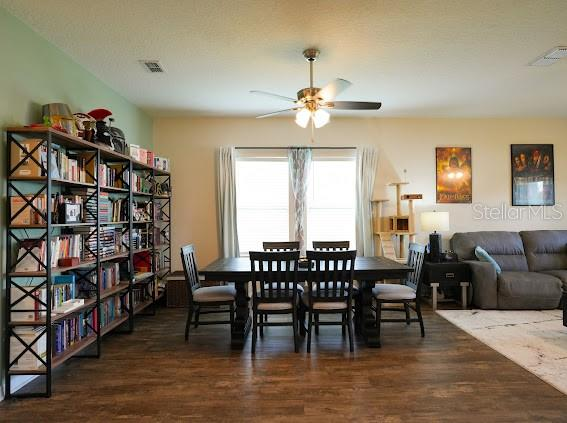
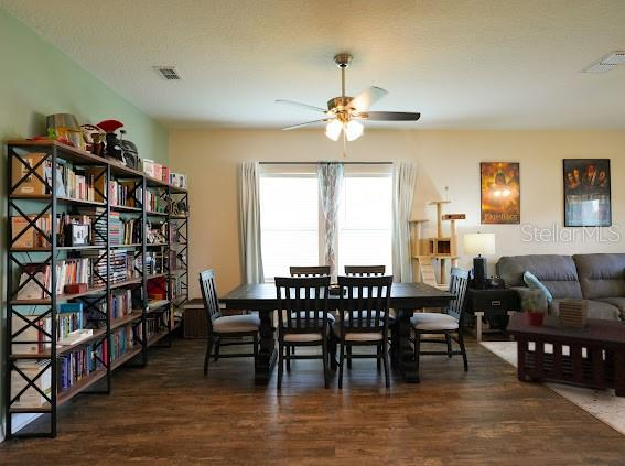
+ coffee table (569, 349)
+ book stack (573, 312)
+ potted plant (534, 306)
